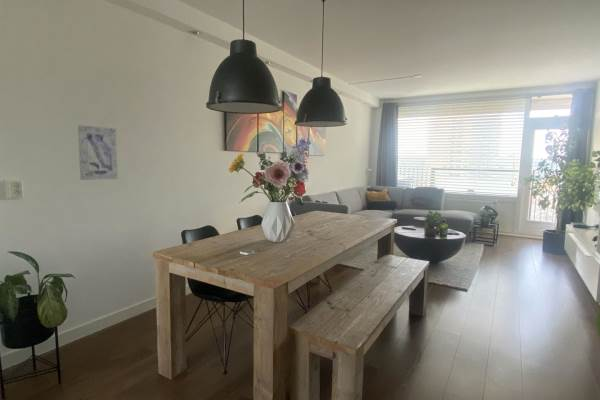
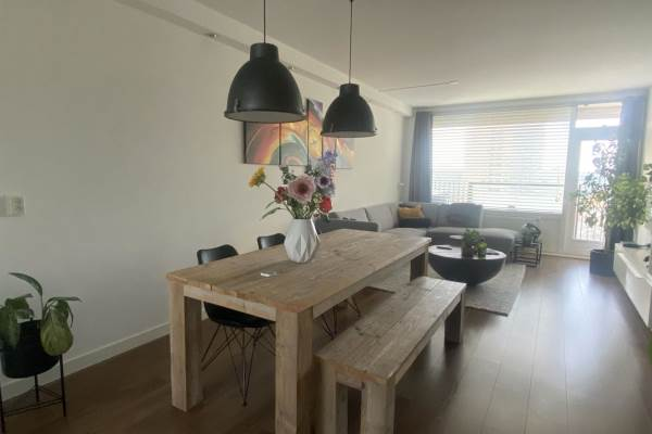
- wall art (98, 153)
